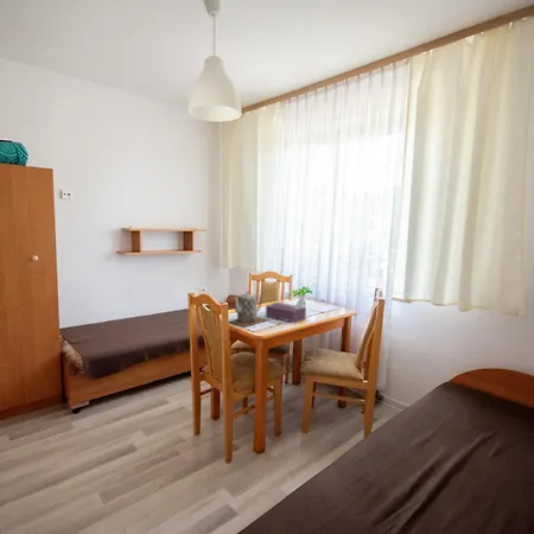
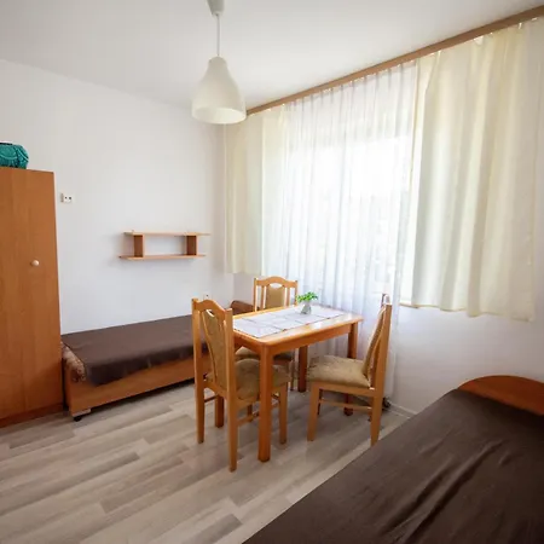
- tissue box (285, 311)
- teapot (248, 305)
